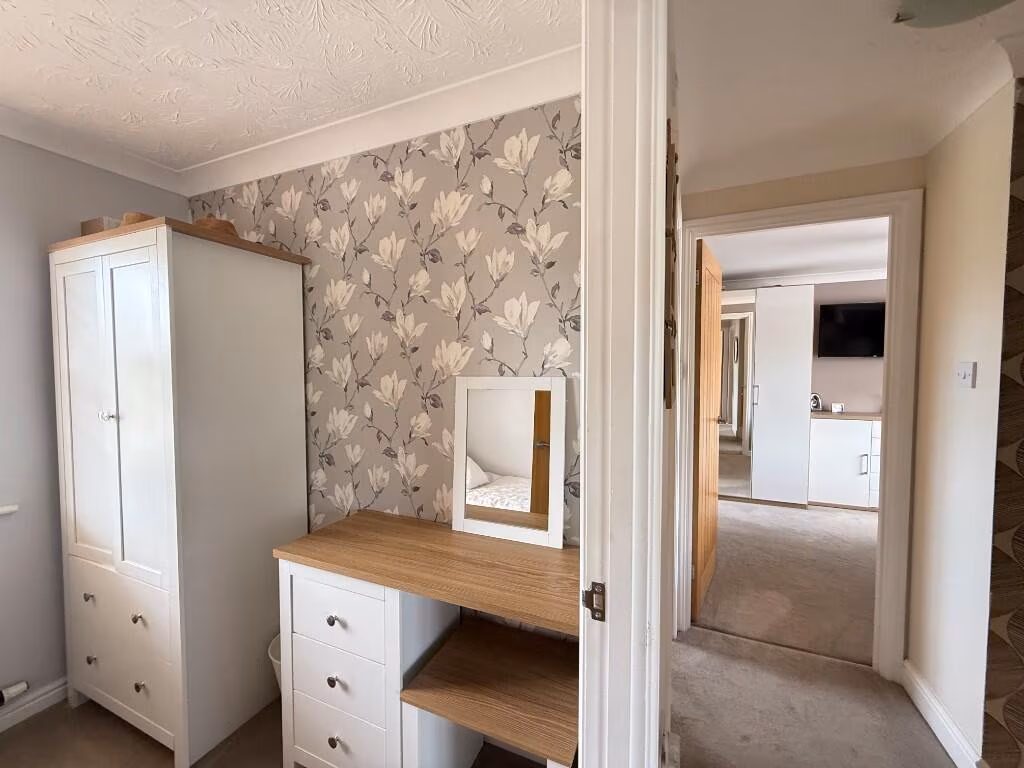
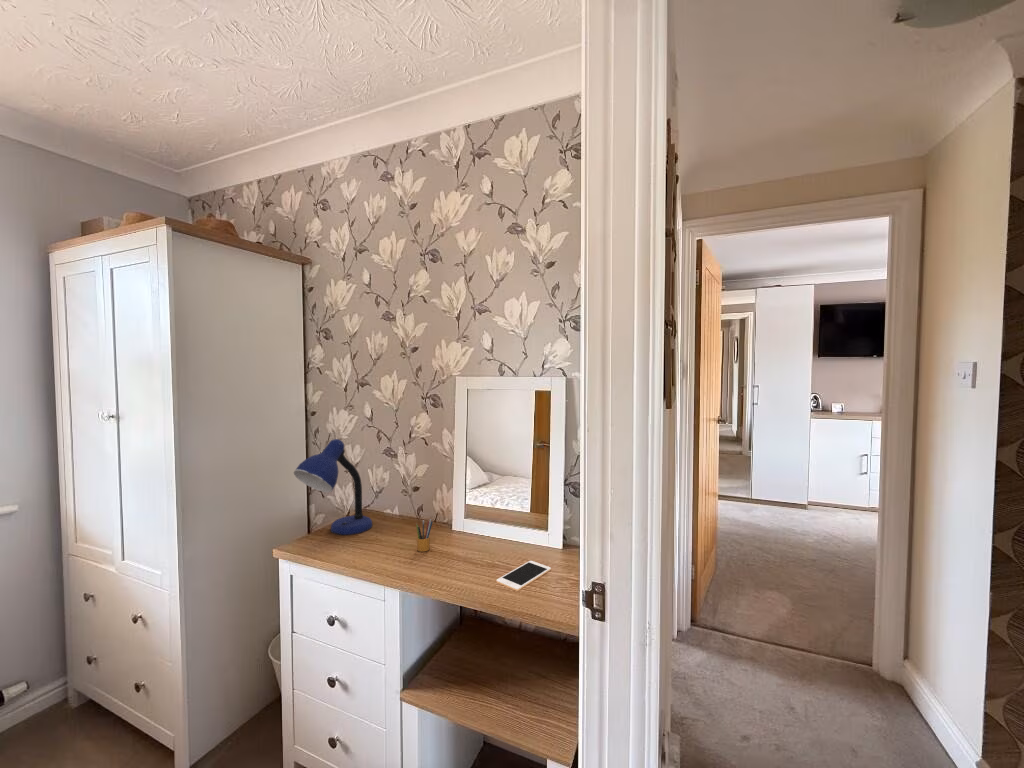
+ pencil box (423, 534)
+ desk lamp (334, 486)
+ cell phone (524, 574)
